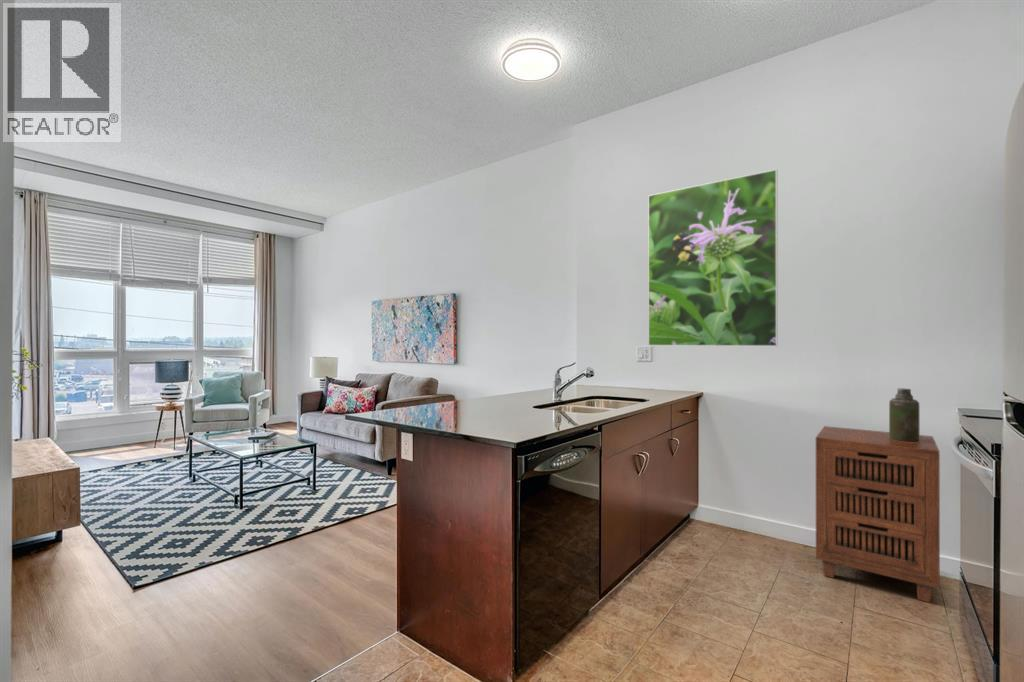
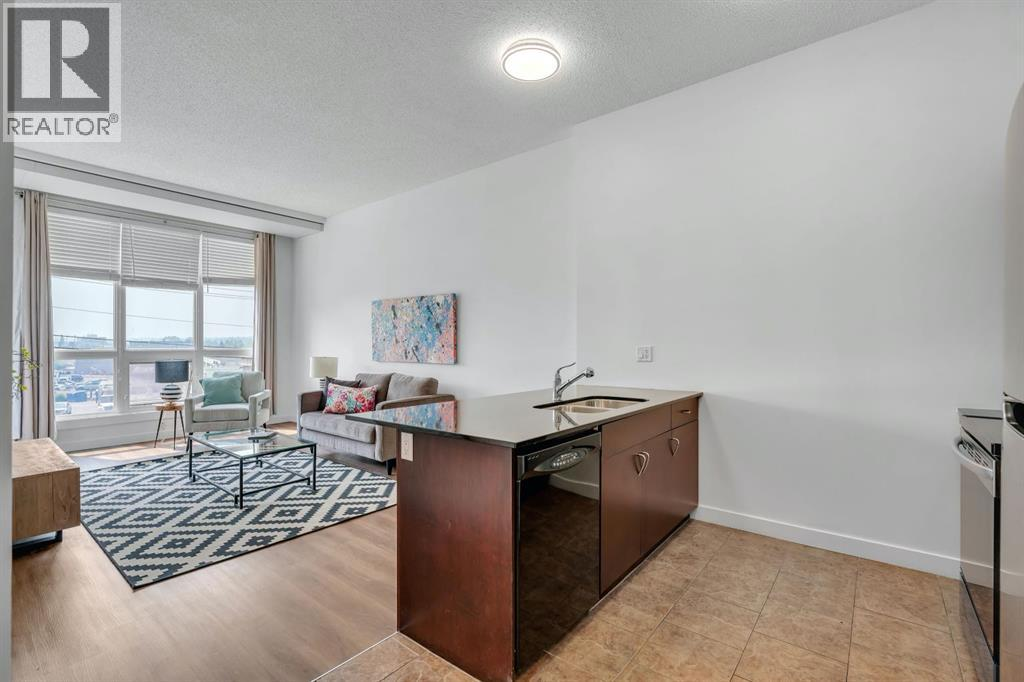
- cabinet (874, 505)
- canister (904, 413)
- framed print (707, 264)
